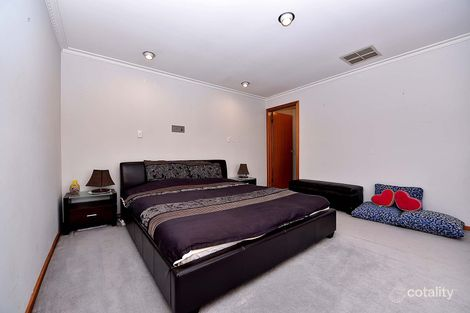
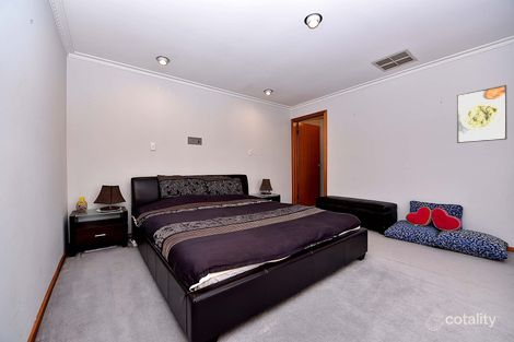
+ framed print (480, 116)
